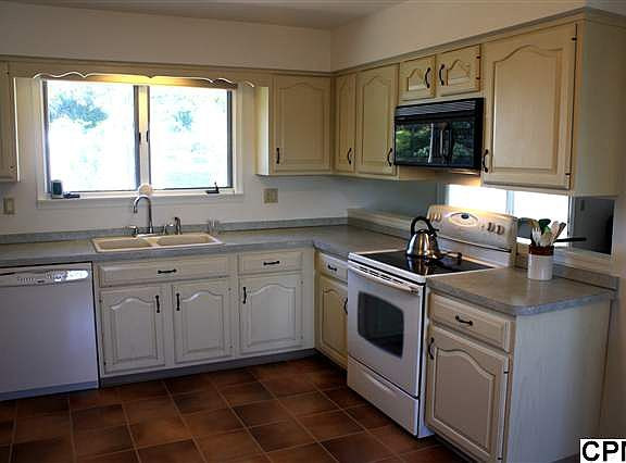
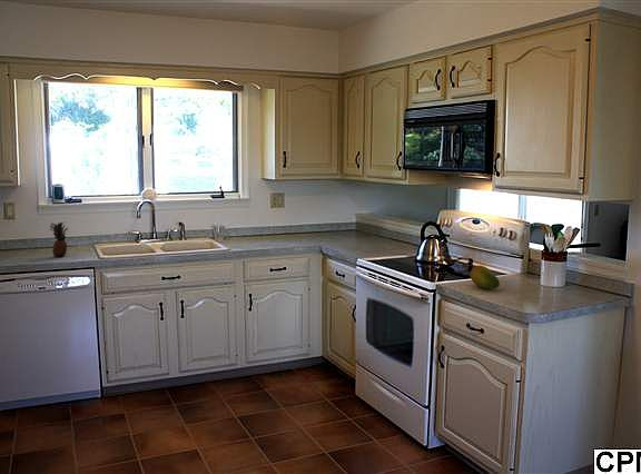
+ fruit (57, 238)
+ fruit (483, 277)
